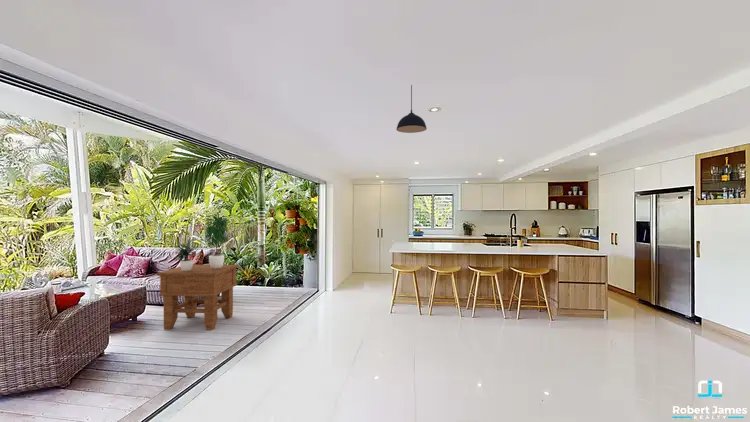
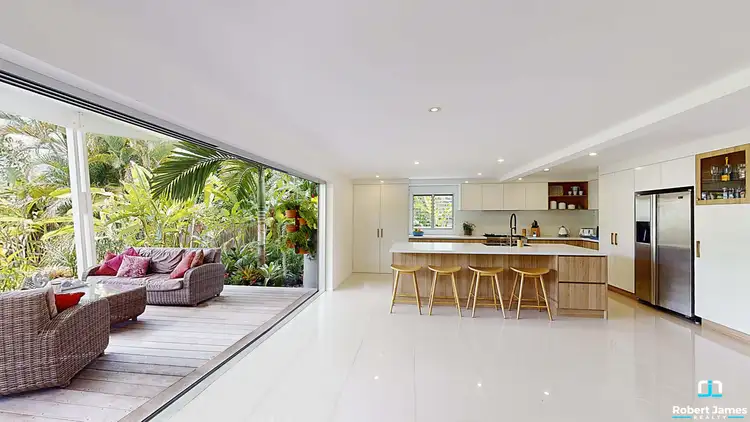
- side table (200, 295)
- potted plant (204, 240)
- pendant light (411, 107)
